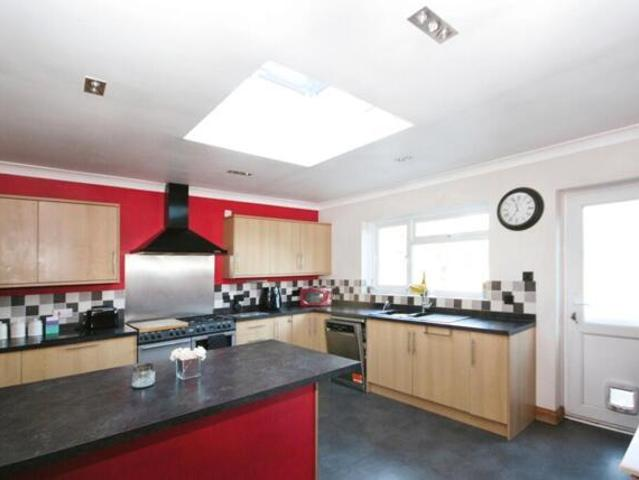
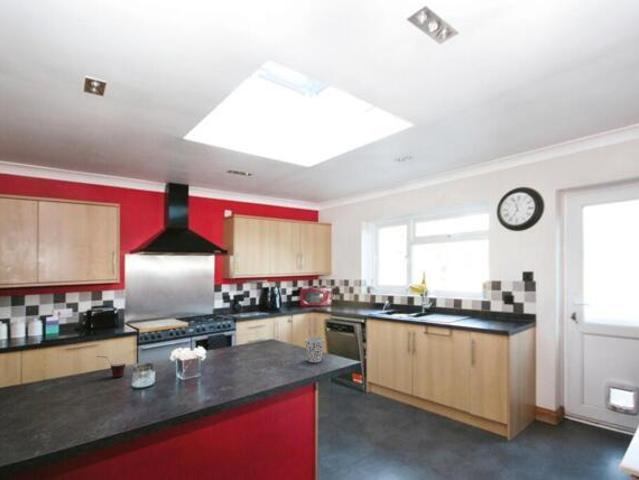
+ cup (111, 365)
+ cup (314, 349)
